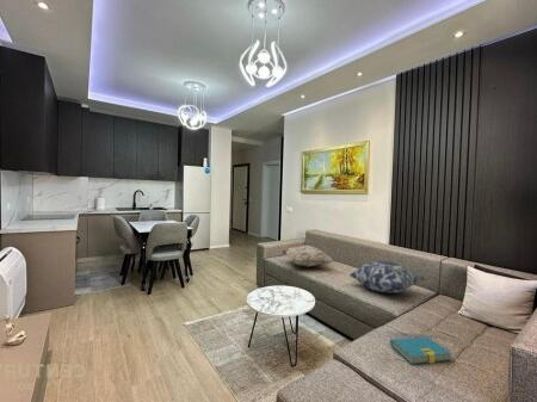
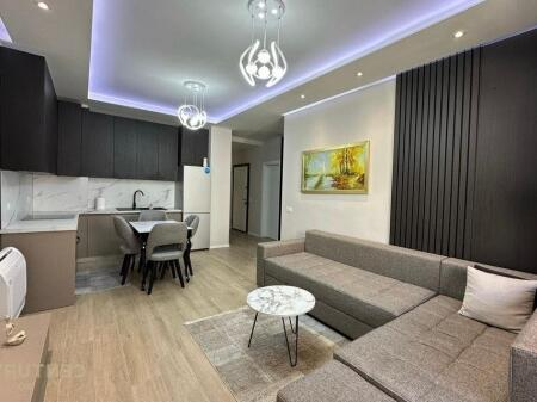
- decorative pillow (305, 255)
- cushion (384, 276)
- book (419, 348)
